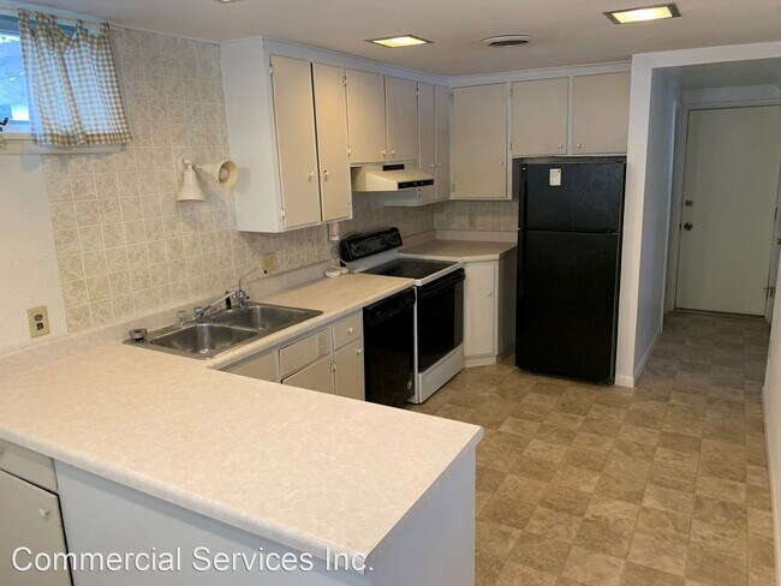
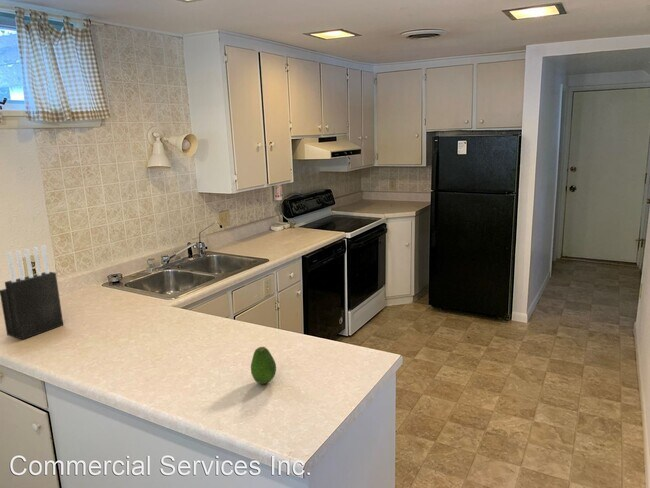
+ knife block (28, 289)
+ fruit (263, 365)
